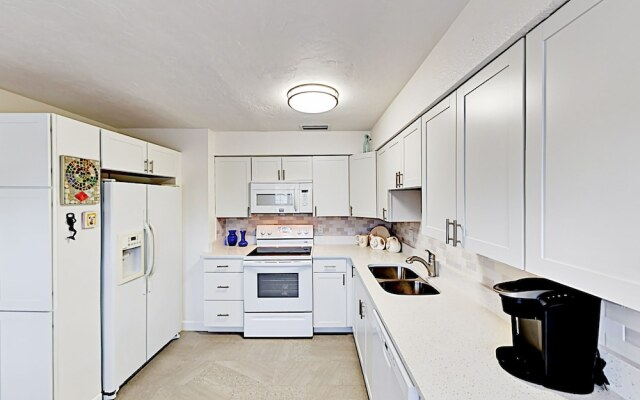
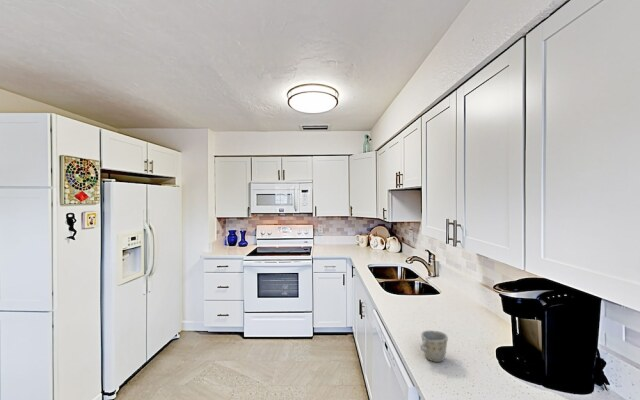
+ mug (434, 346)
